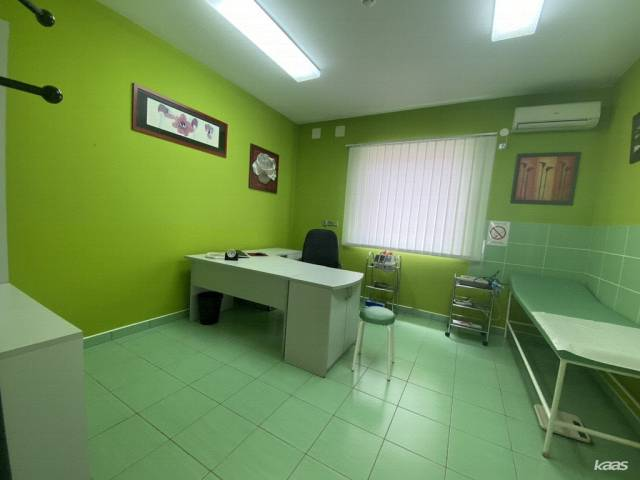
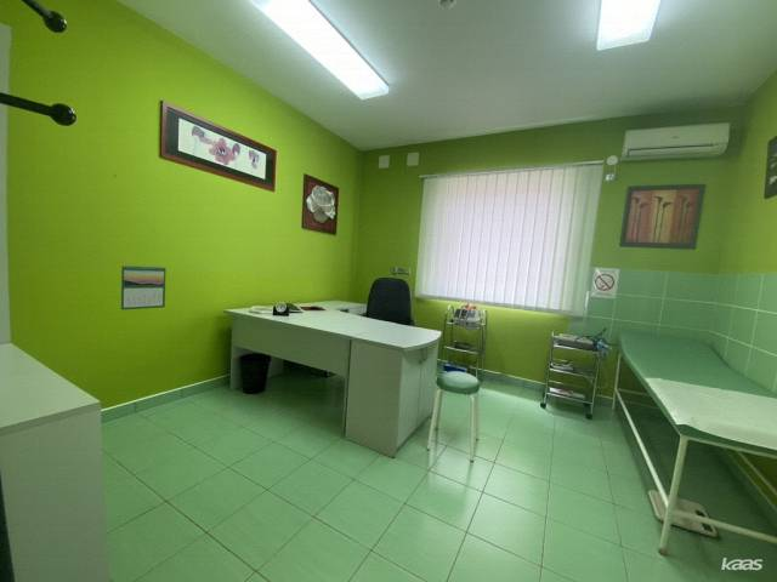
+ calendar (143, 286)
